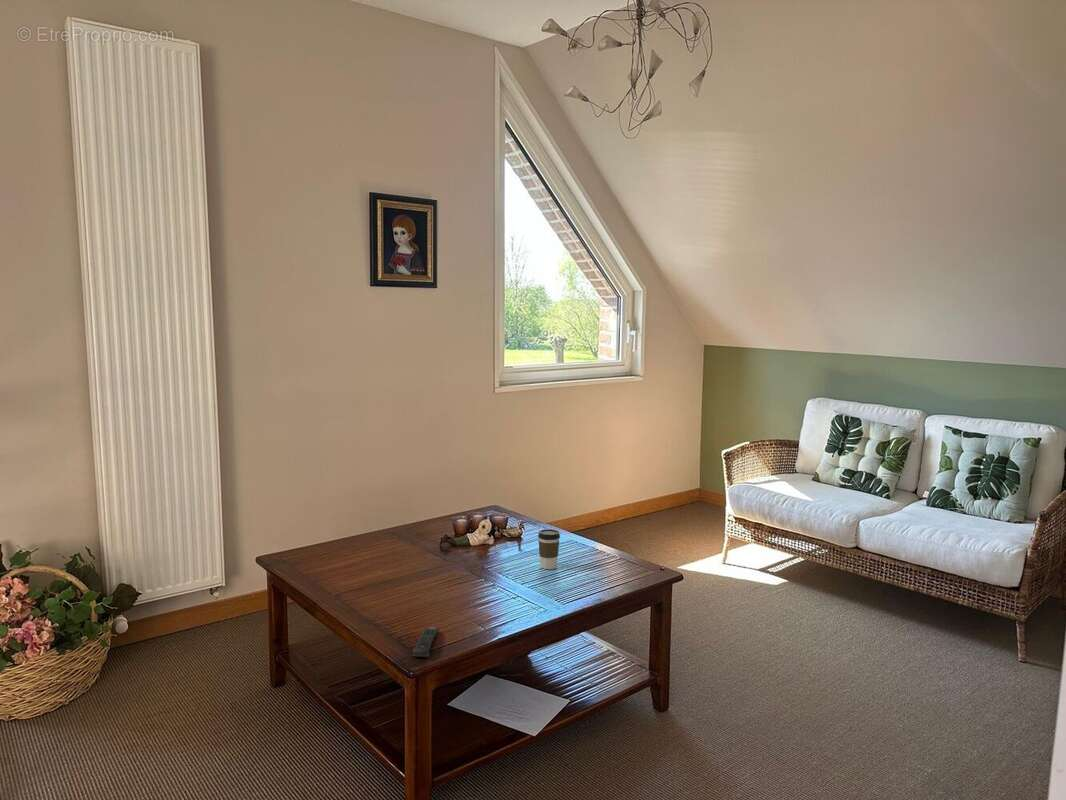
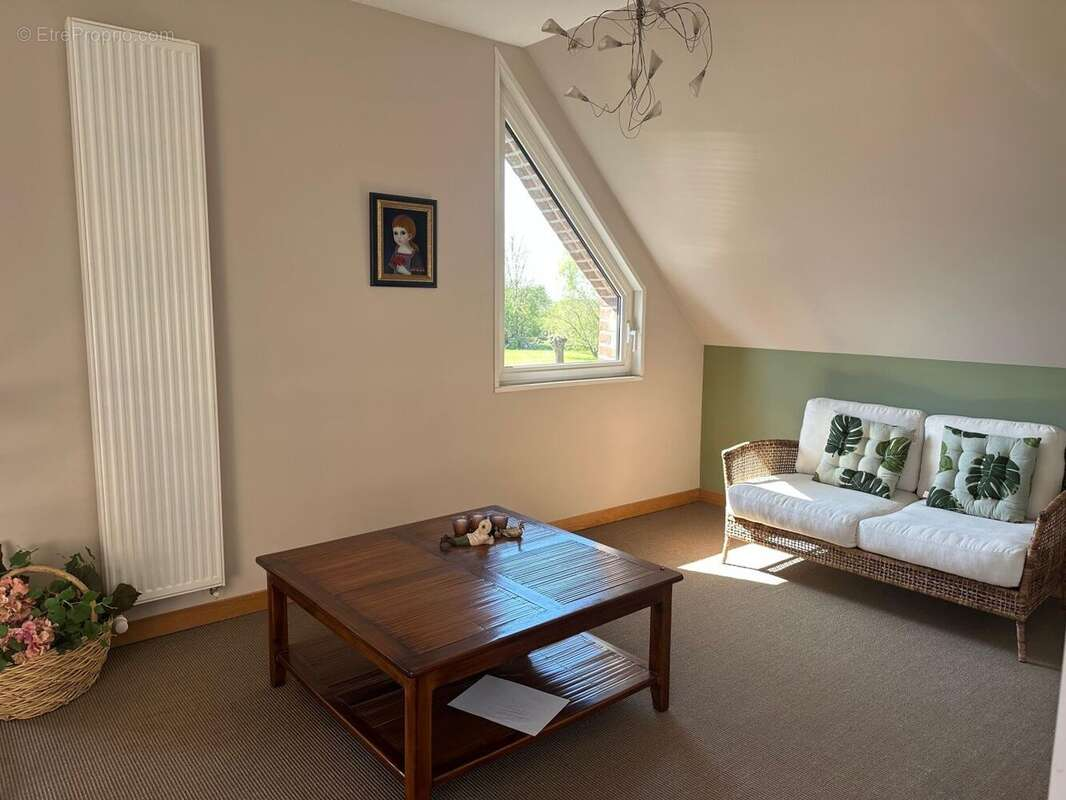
- coffee cup (548, 549)
- remote control (426, 640)
